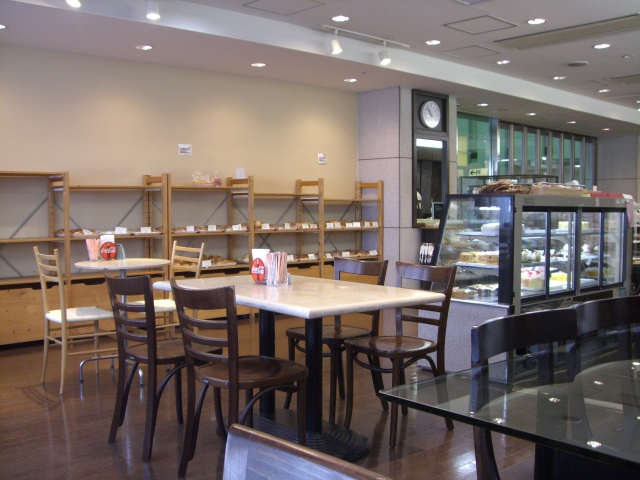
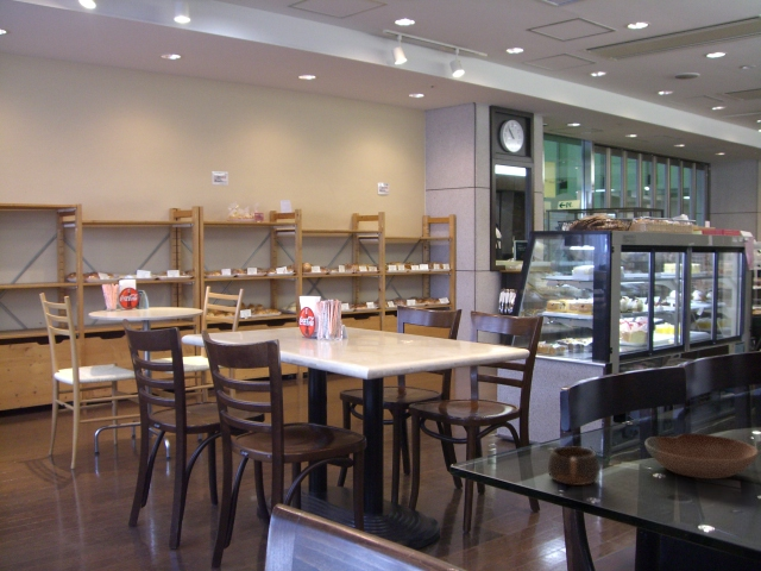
+ bowl (699, 458)
+ cup (571, 466)
